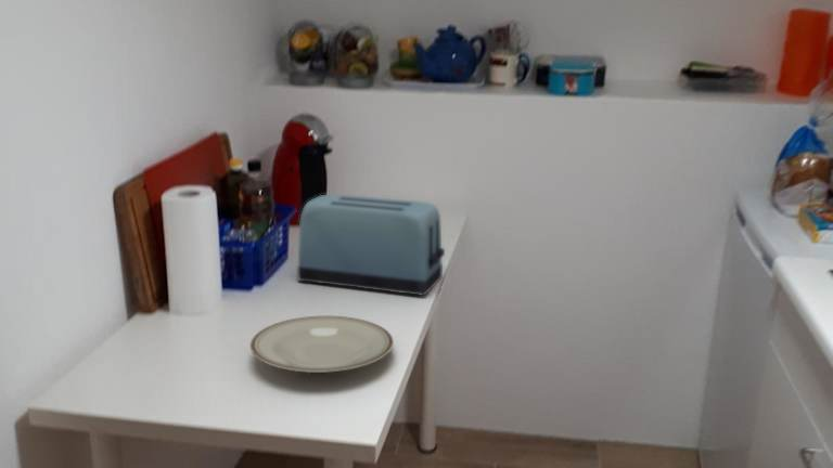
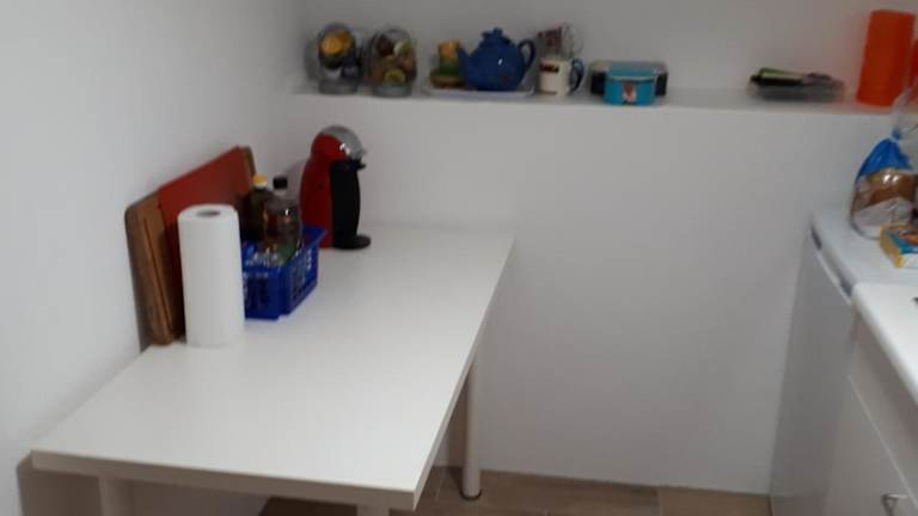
- toaster (372, 240)
- plate (322, 349)
